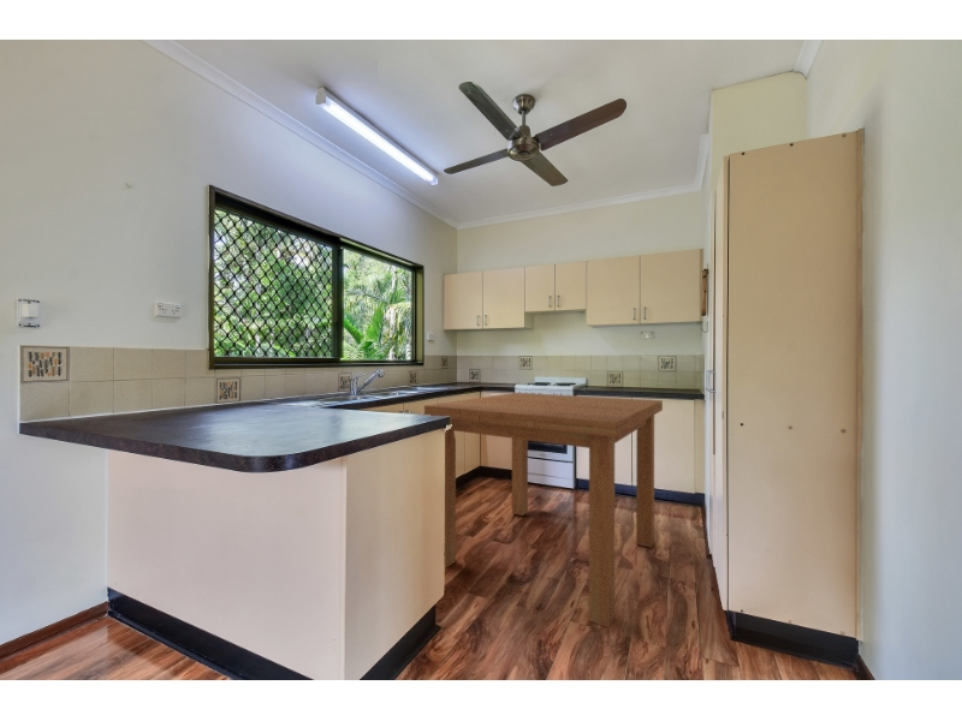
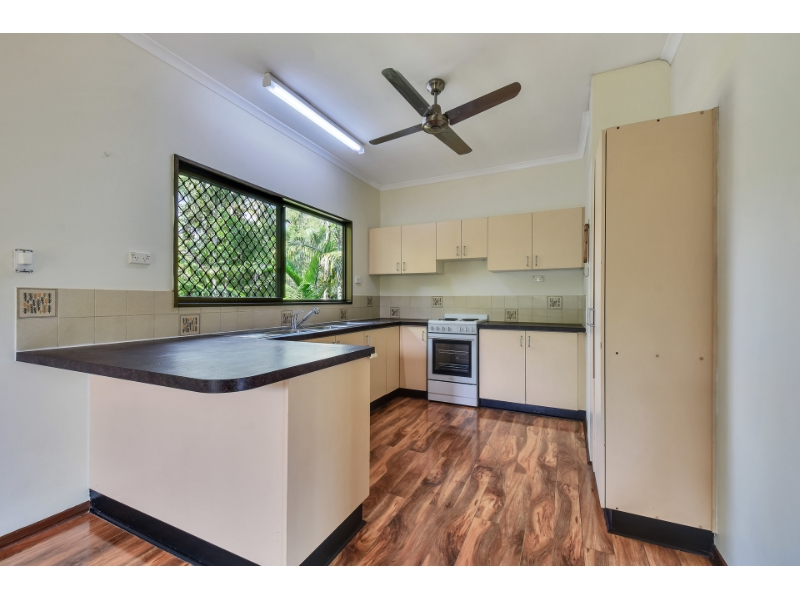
- dining table (527, 477)
